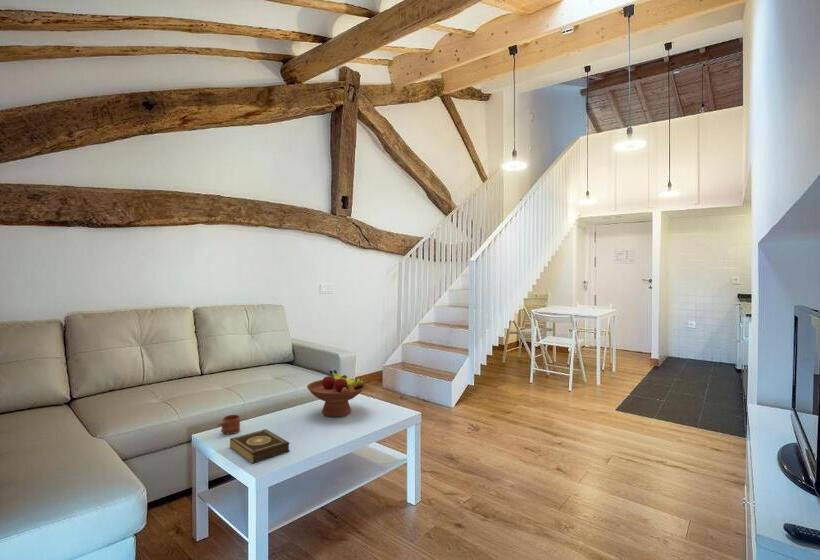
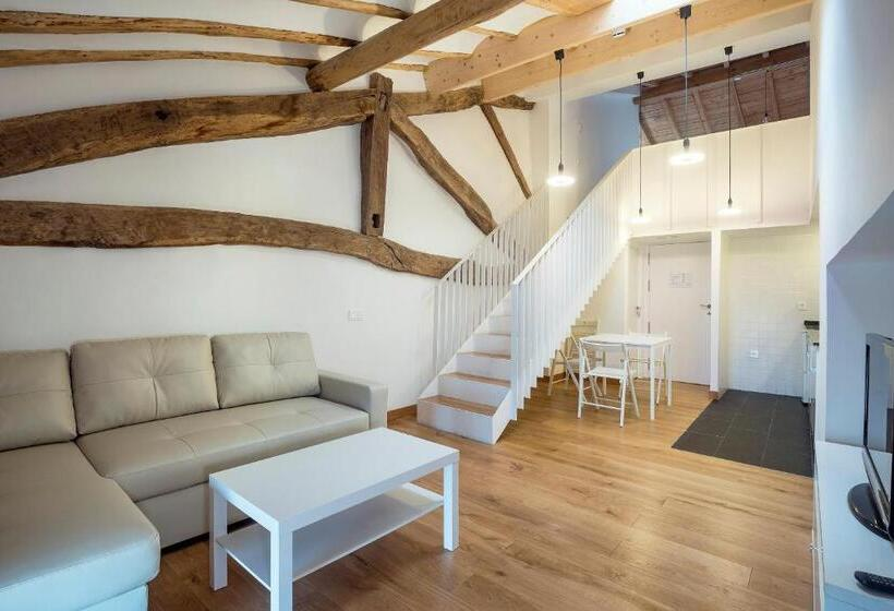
- book (259, 444)
- mug (227, 425)
- fruit bowl (336, 393)
